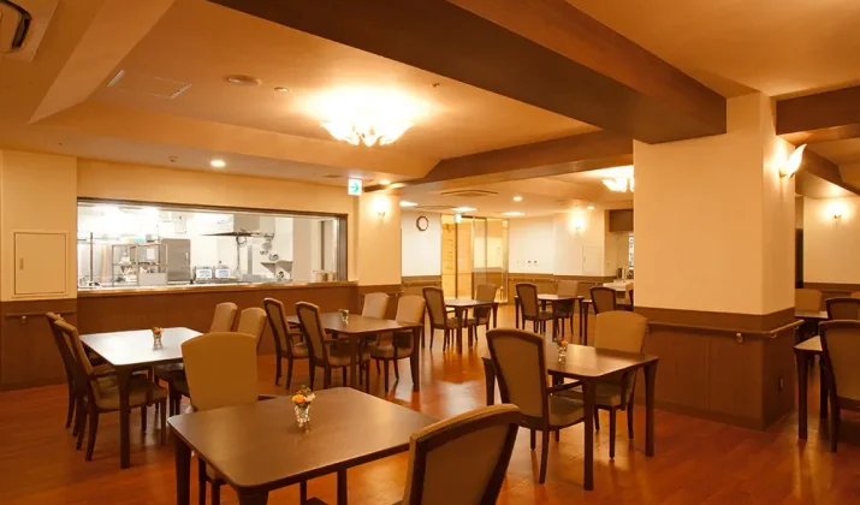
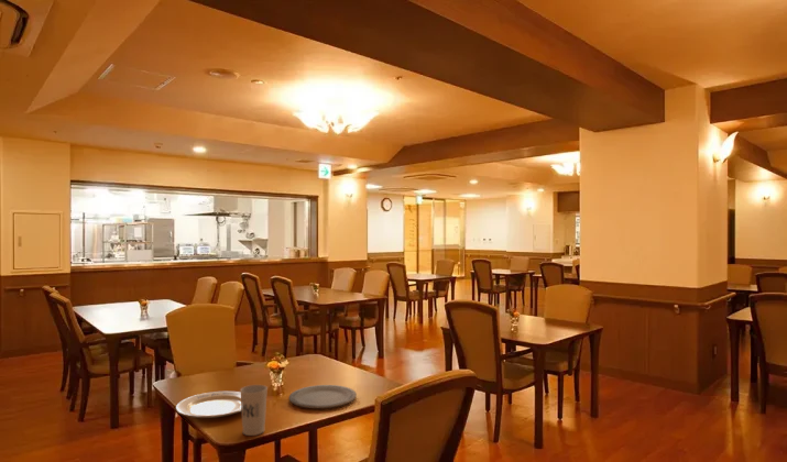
+ plate (323, 397)
+ cup (253, 409)
+ chinaware (216, 405)
